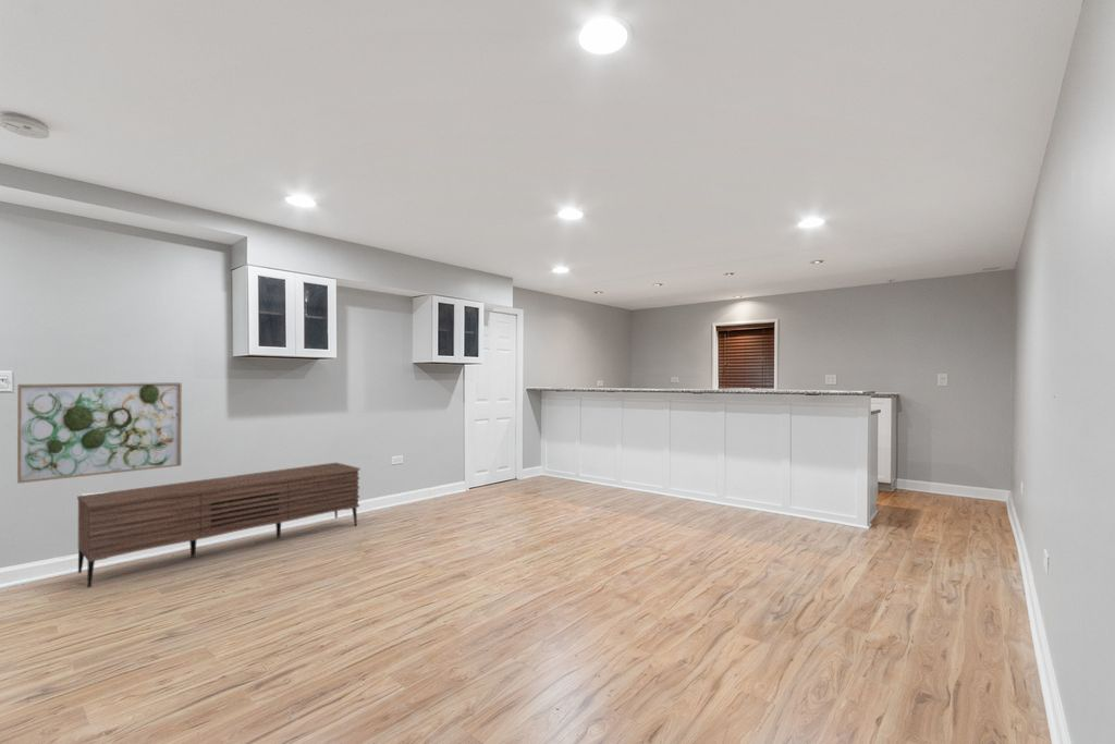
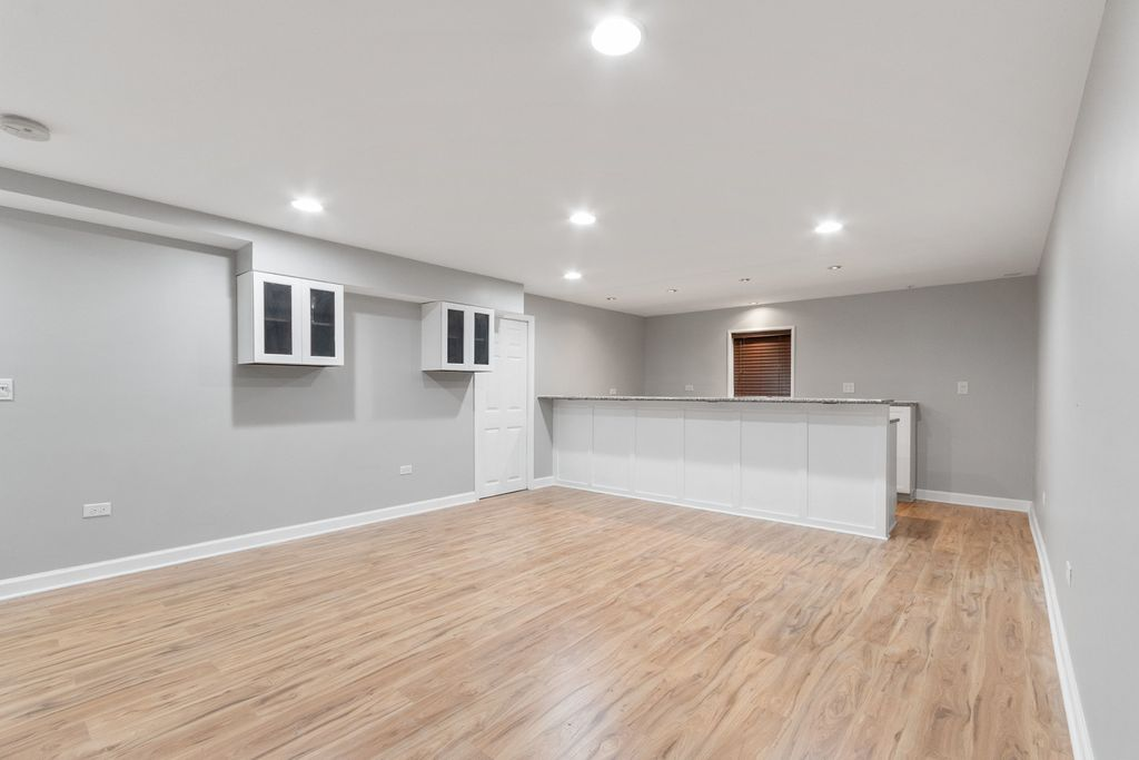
- sideboard (236, 513)
- wall art (106, 428)
